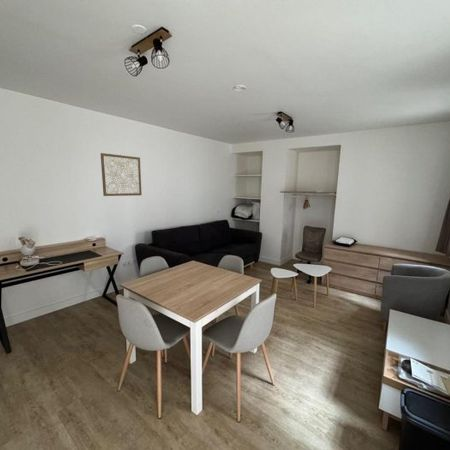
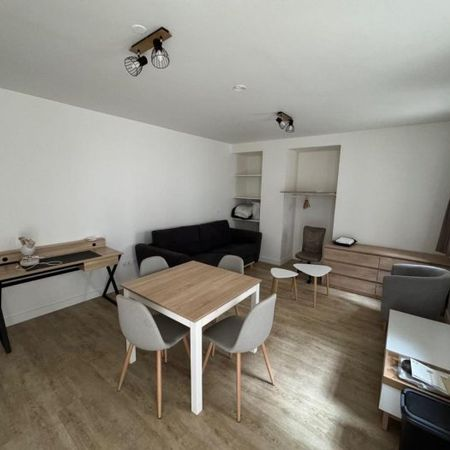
- wall art (121, 176)
